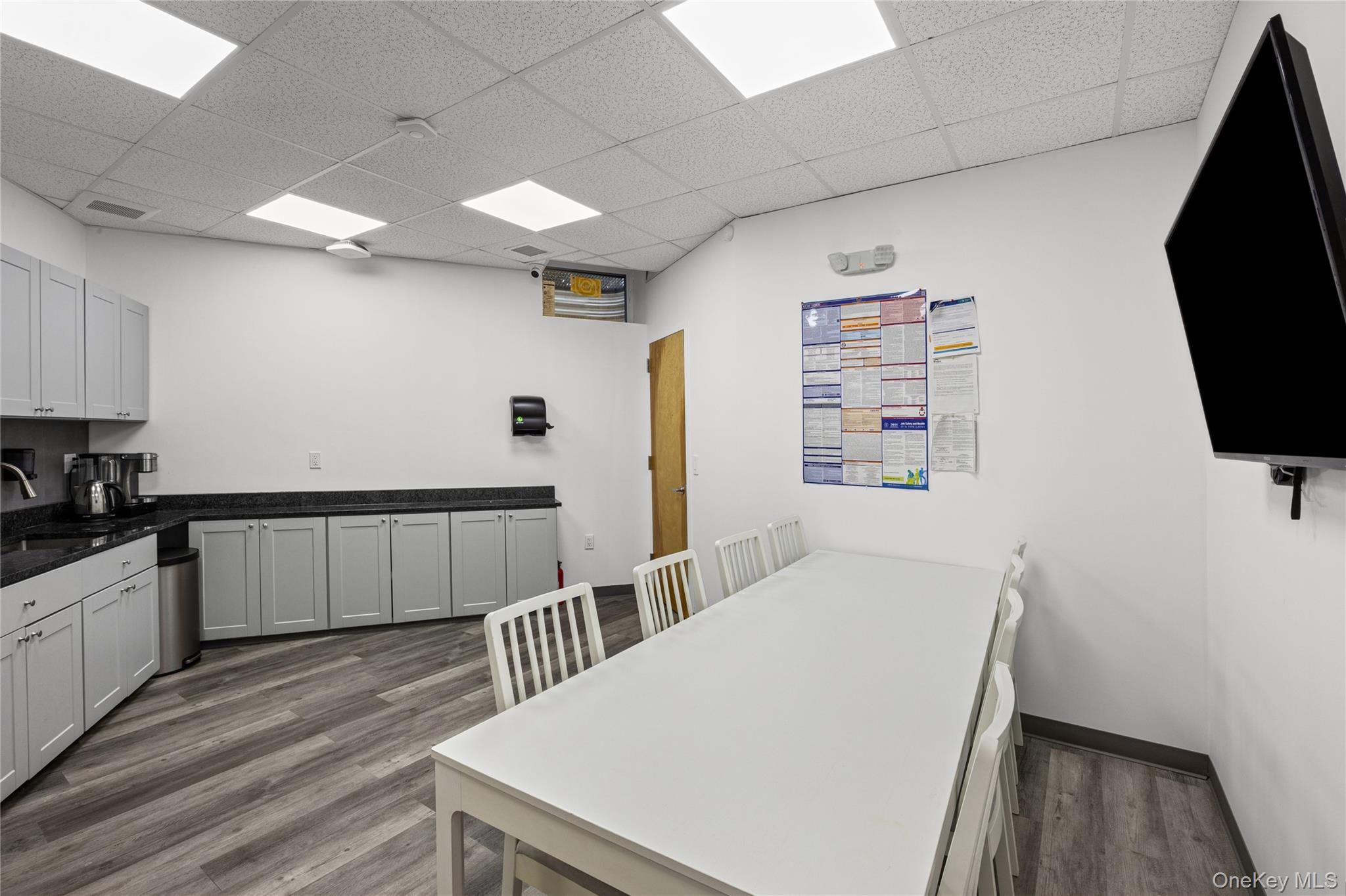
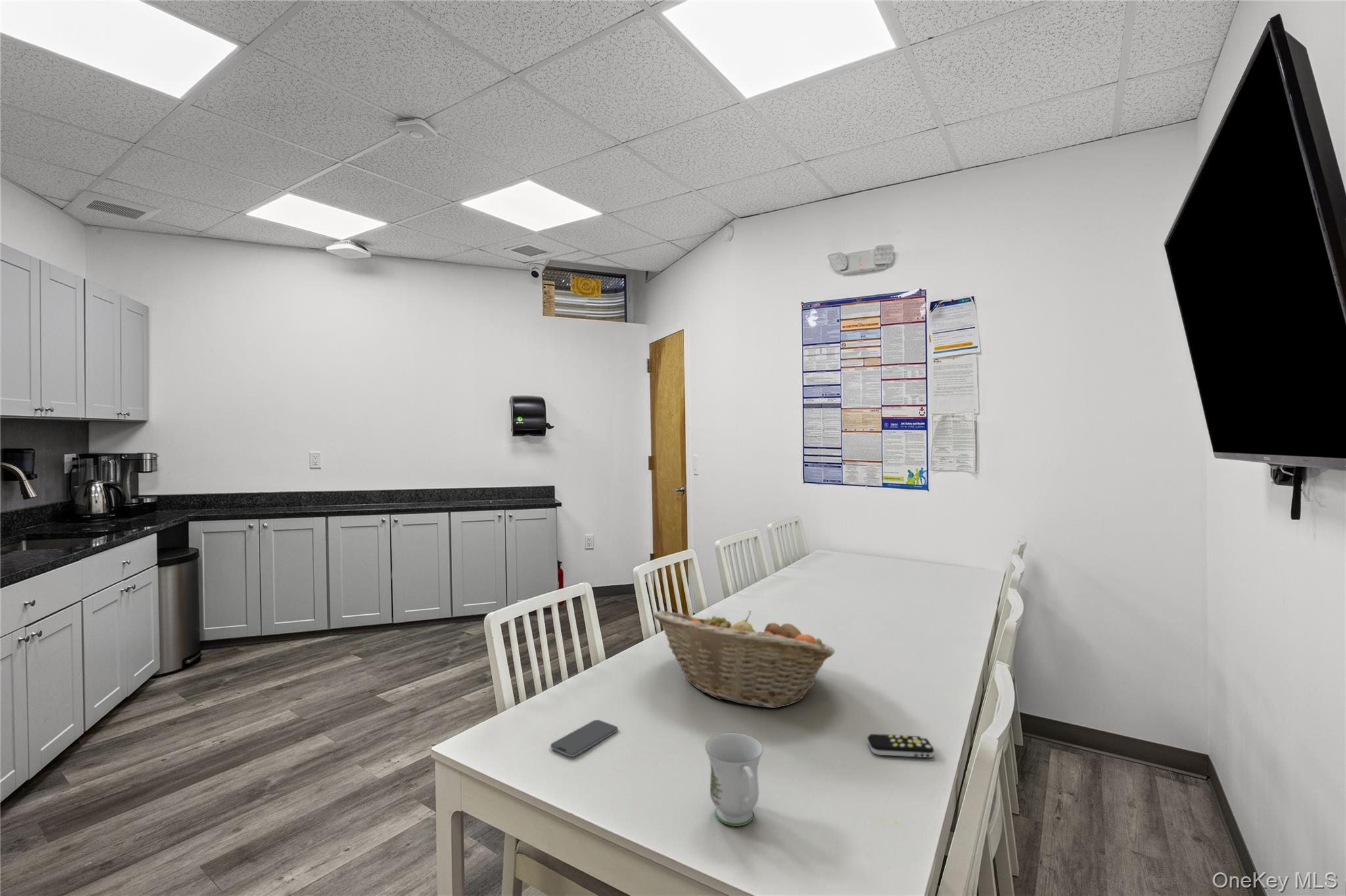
+ fruit basket (740, 645)
+ mug (738, 787)
+ smartphone (585, 737)
+ remote control (900, 745)
